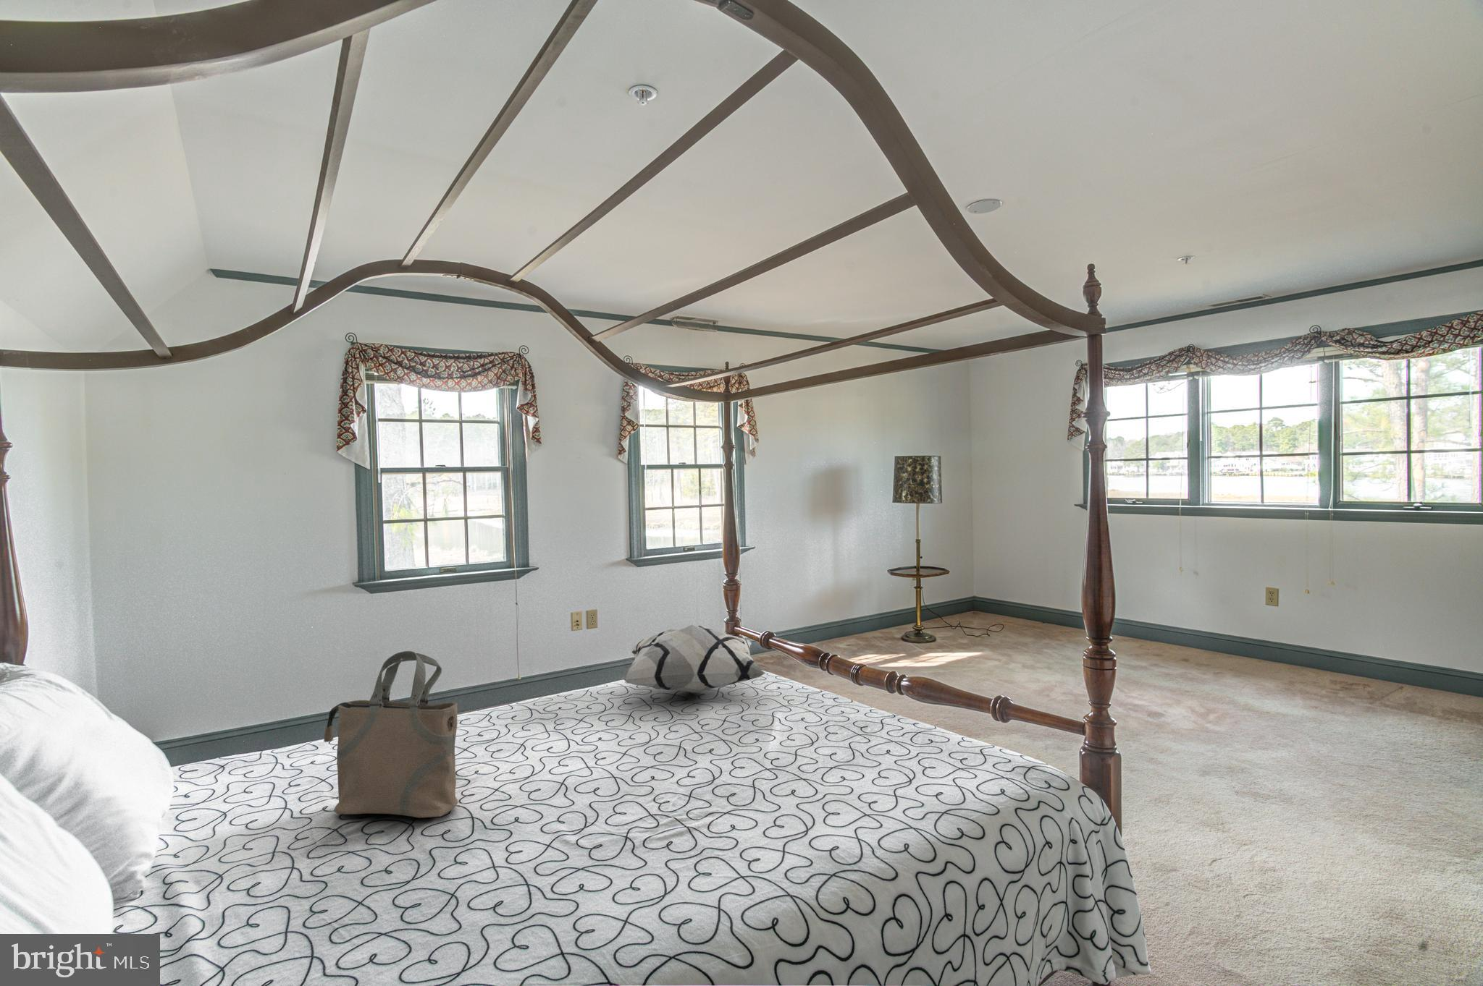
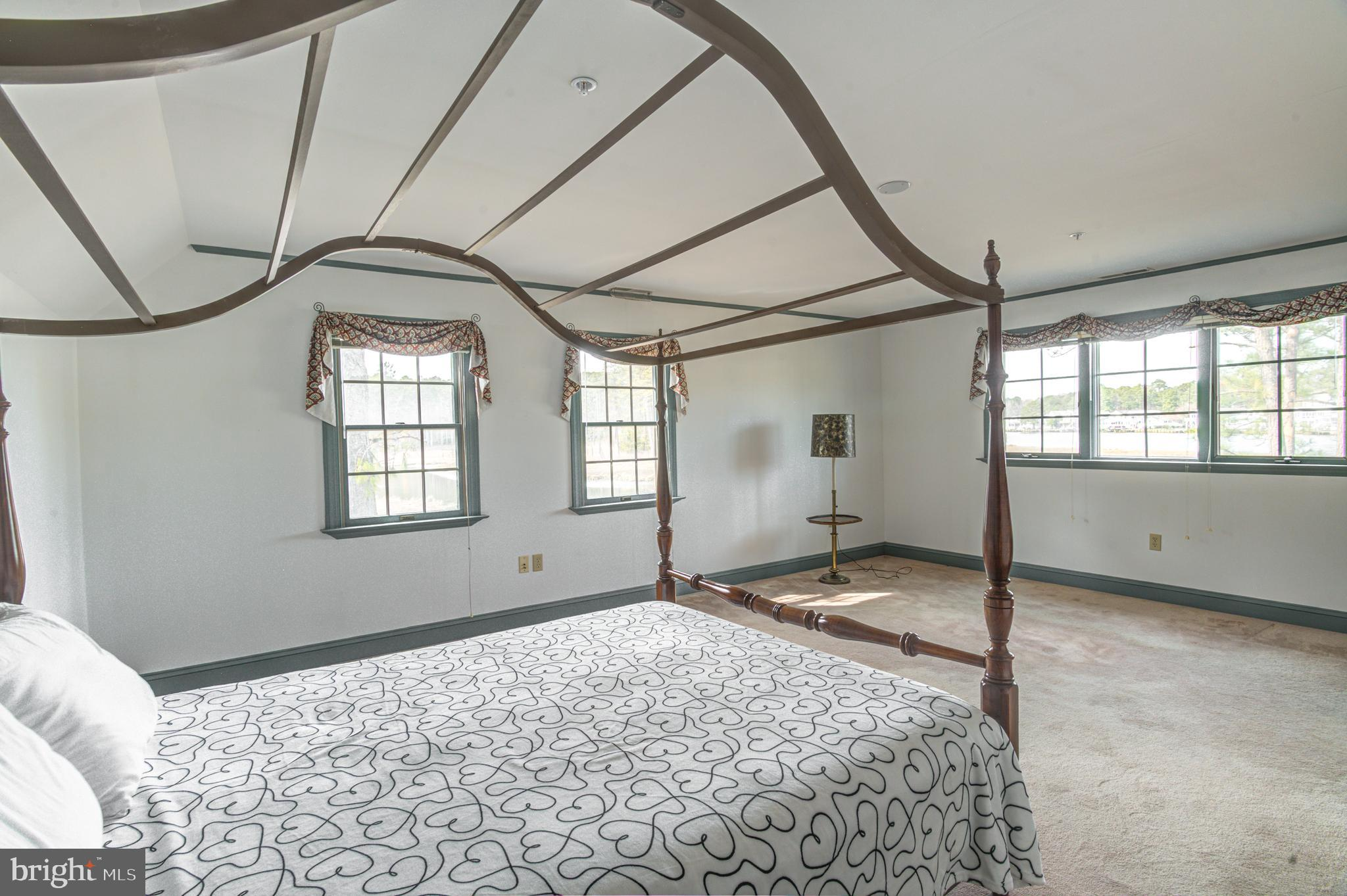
- tote bag (393, 731)
- decorative pillow (693, 659)
